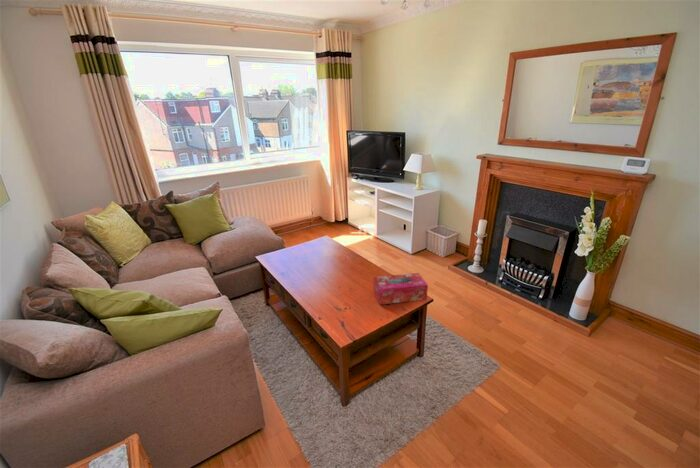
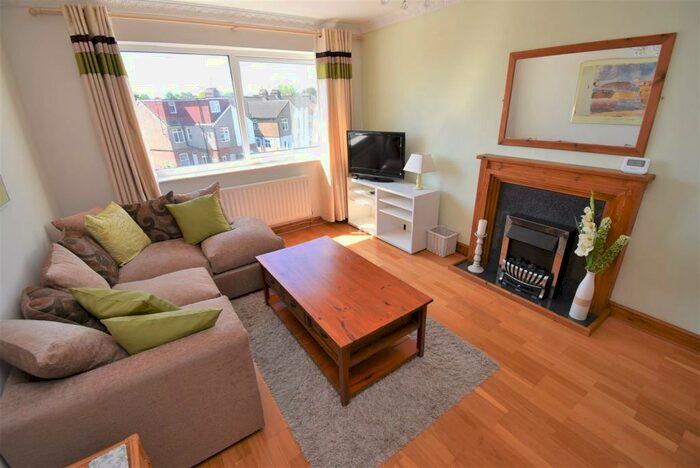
- tissue box (399, 288)
